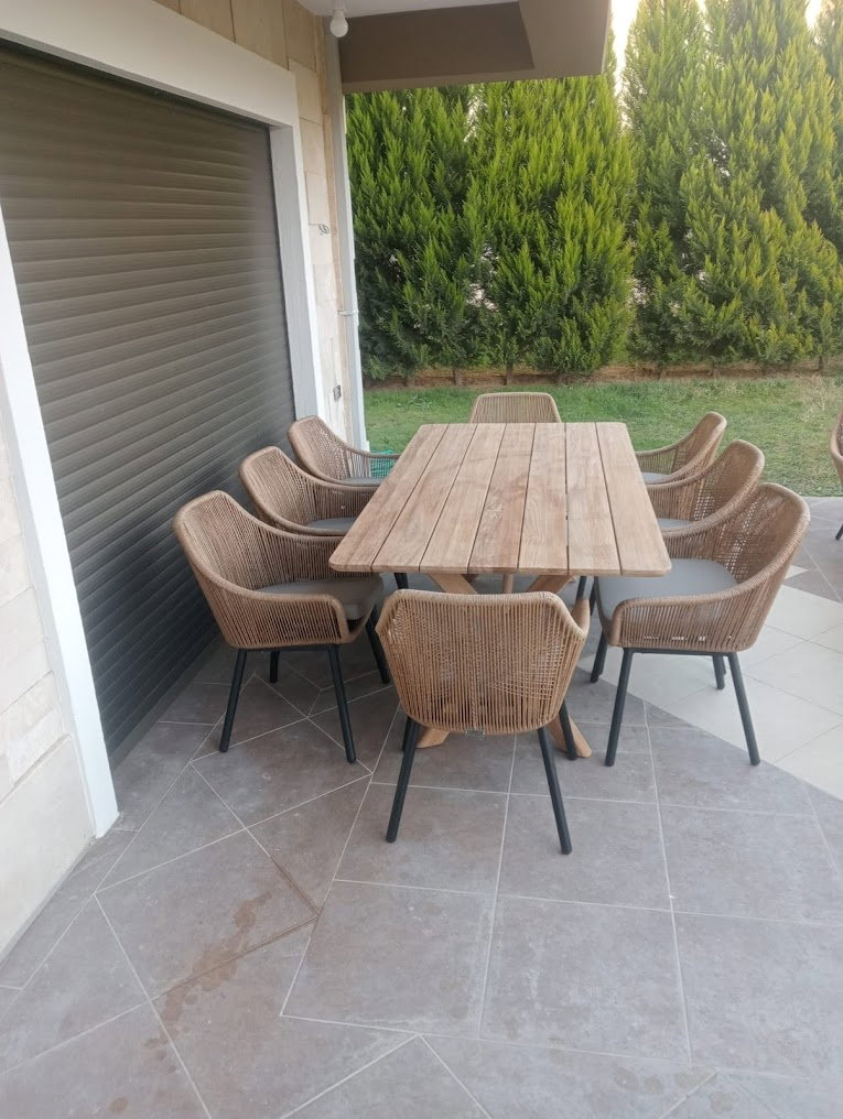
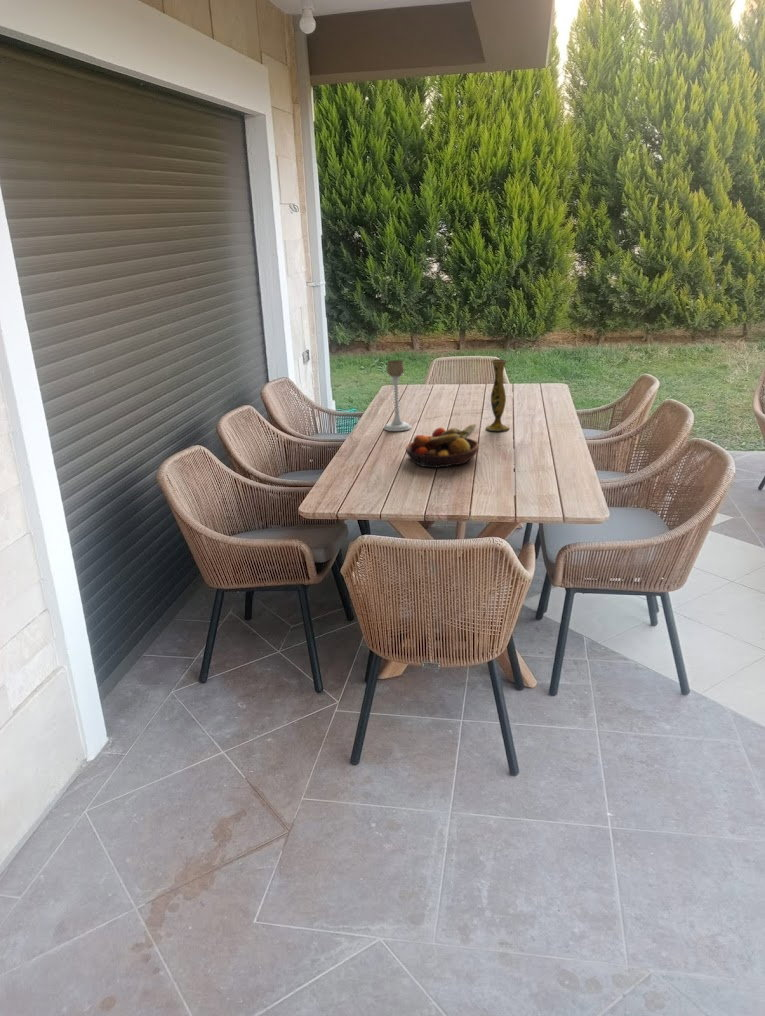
+ fruit bowl (442, 442)
+ candle holder (396, 395)
+ vase (497, 395)
